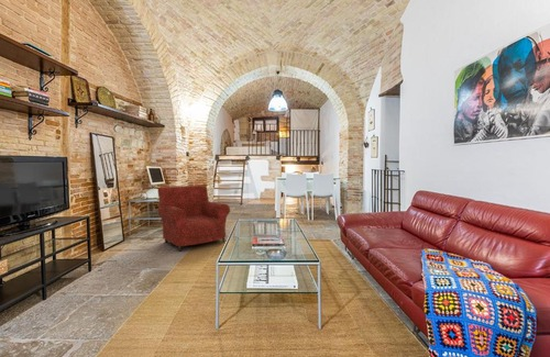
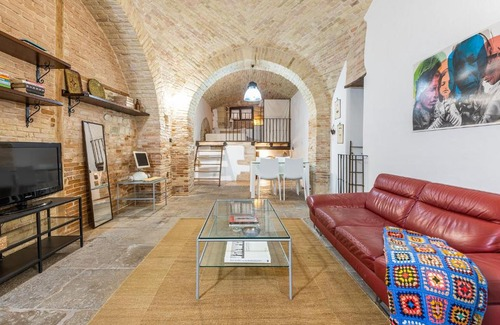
- armchair (193, 214)
